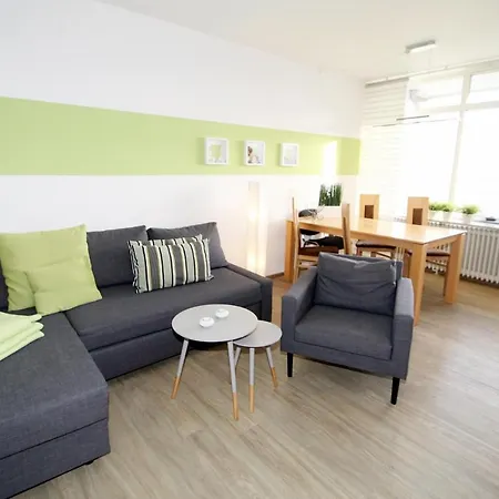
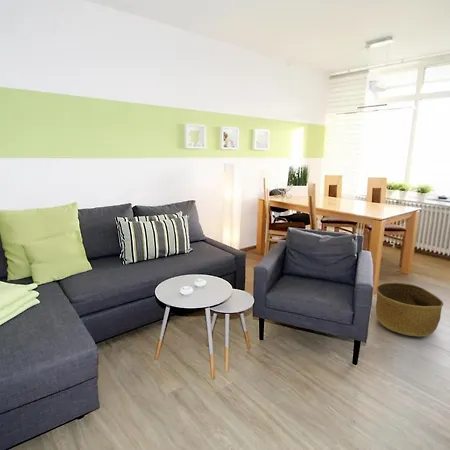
+ basket (405, 309)
